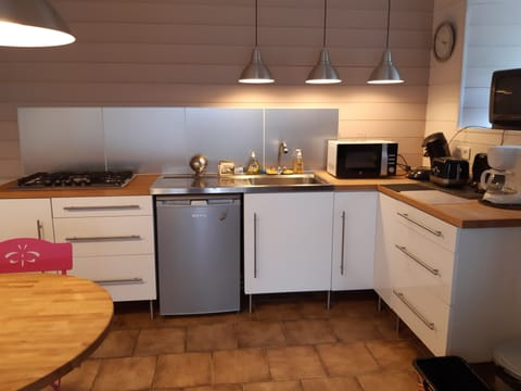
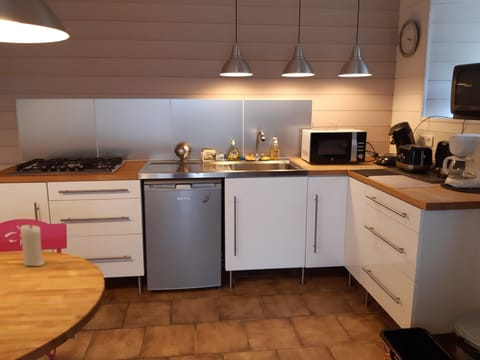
+ candle (32, 243)
